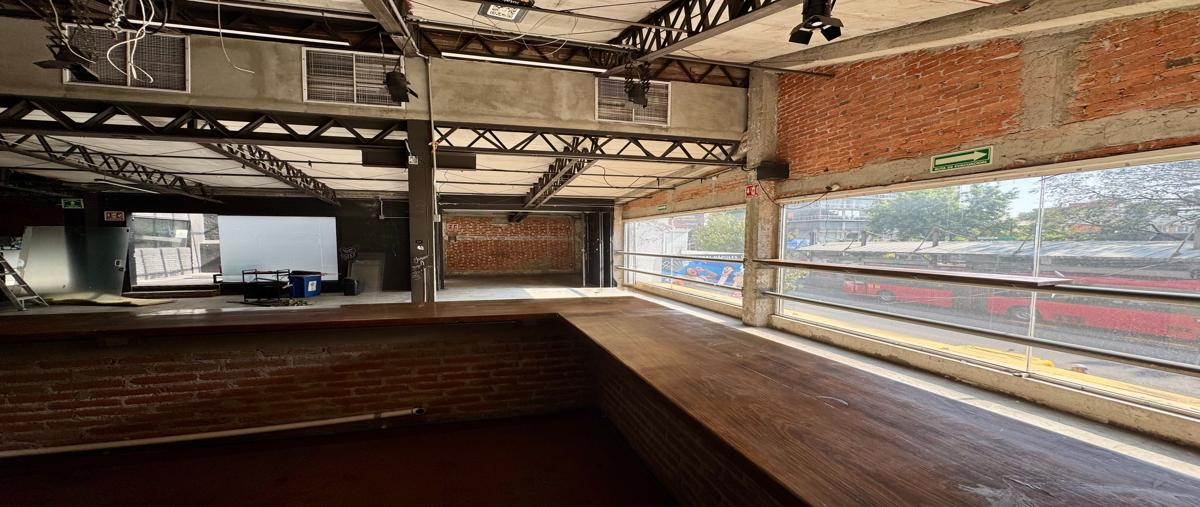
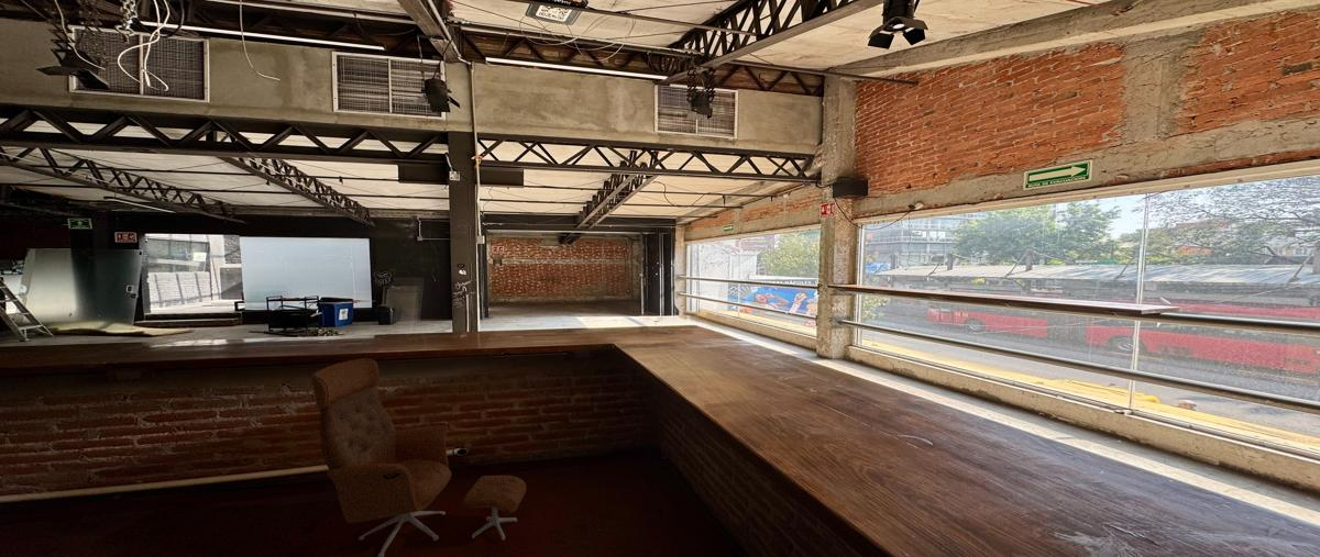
+ lounge chair (428, 447)
